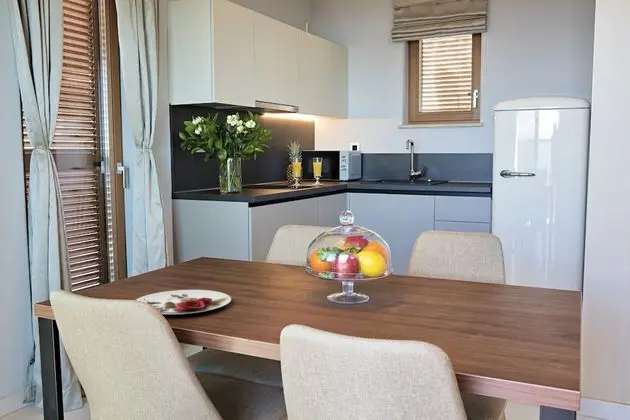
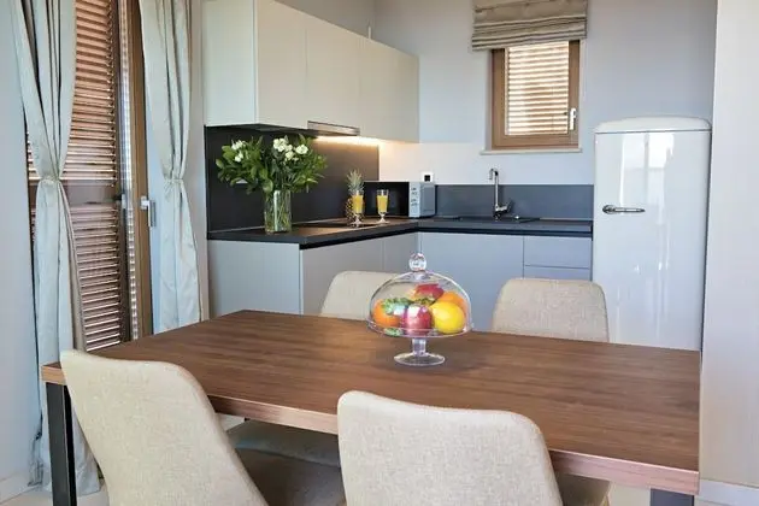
- plate (182, 300)
